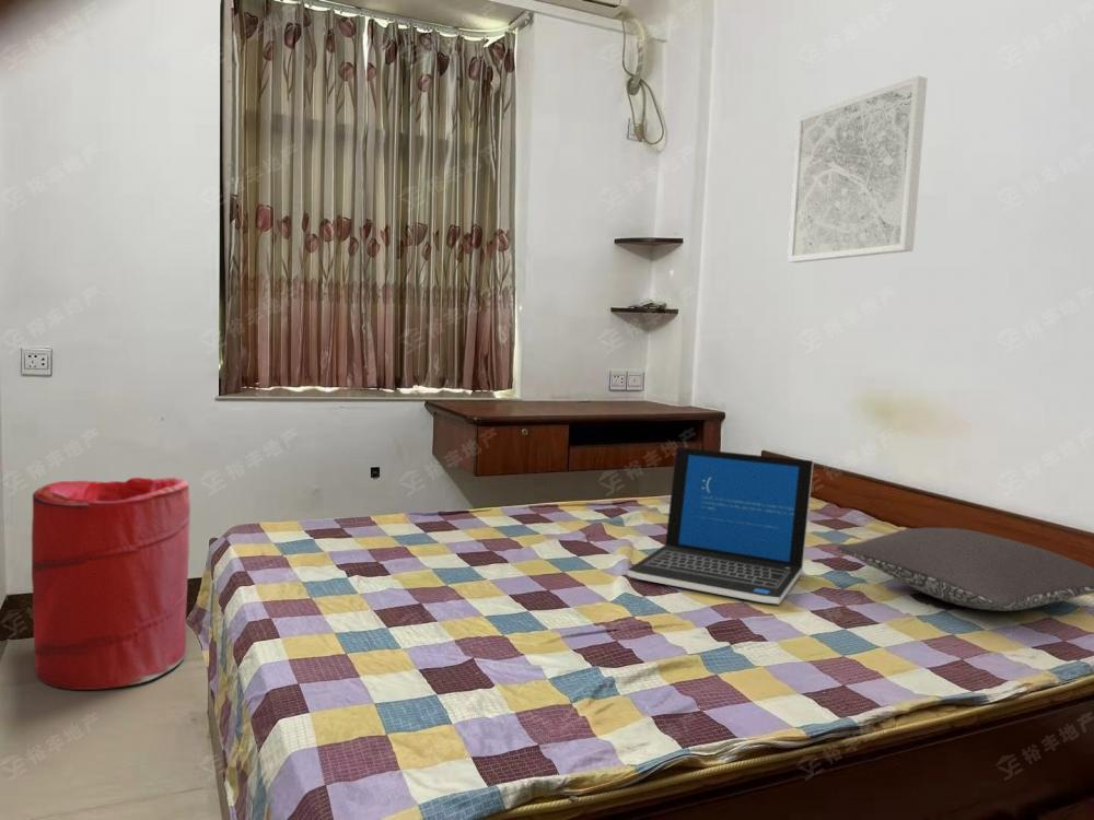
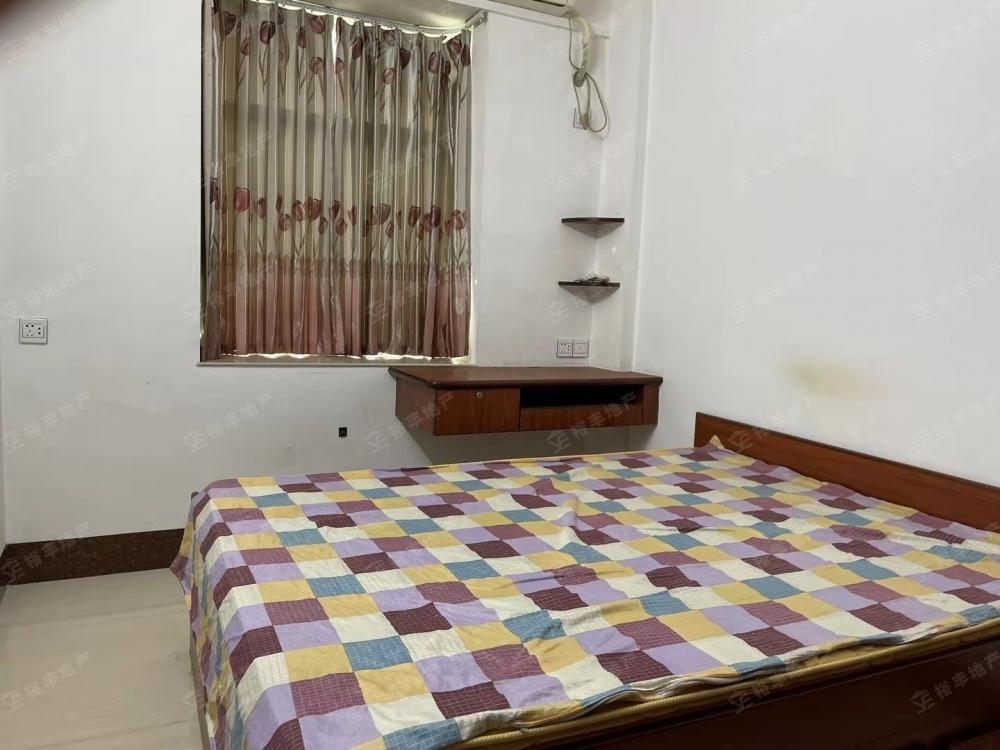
- pillow (973, 565)
- wall art (850, 178)
- laptop (722, 517)
- laundry hamper (114, 571)
